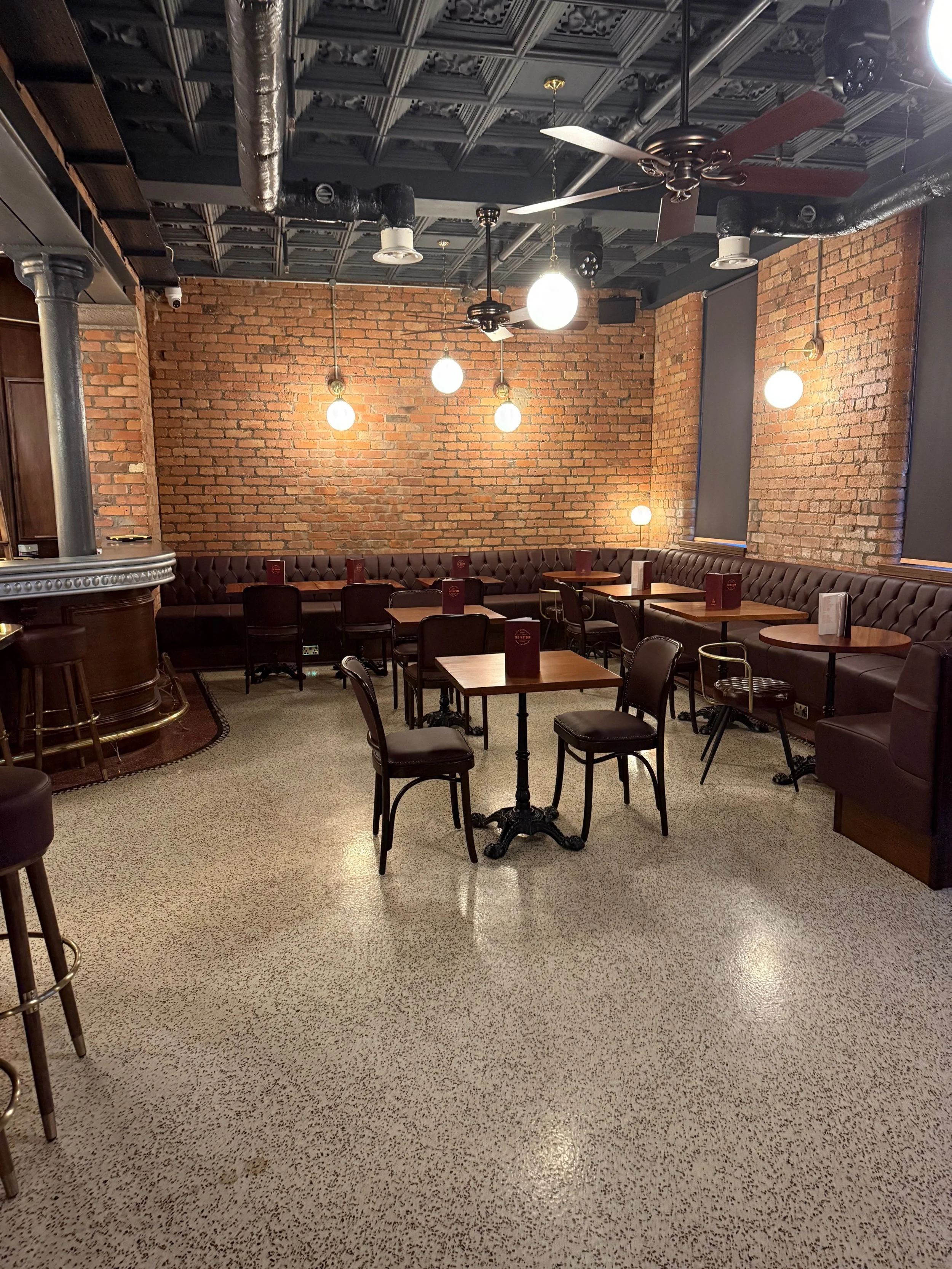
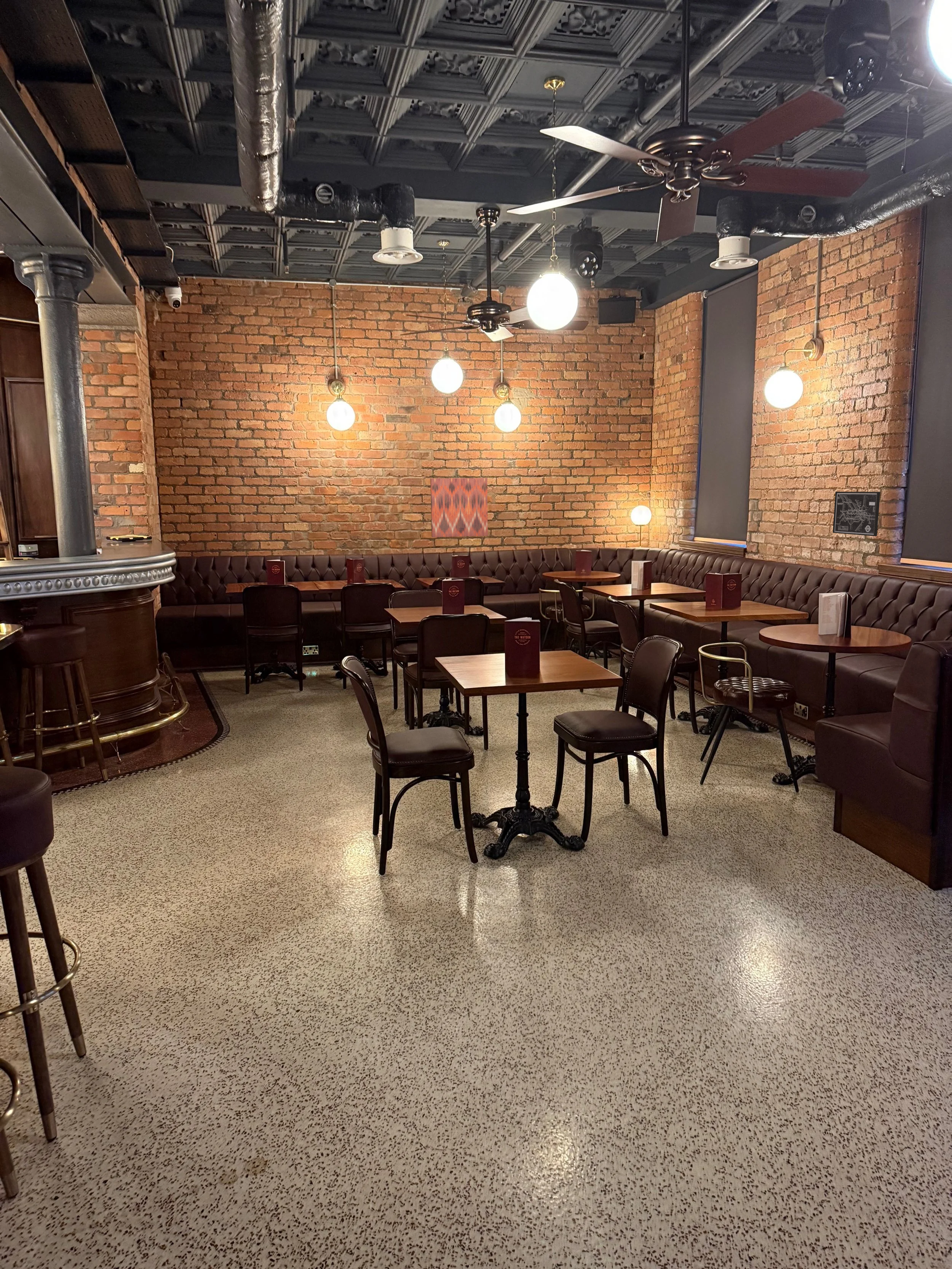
+ wall art (855, 513)
+ wall art (459, 508)
